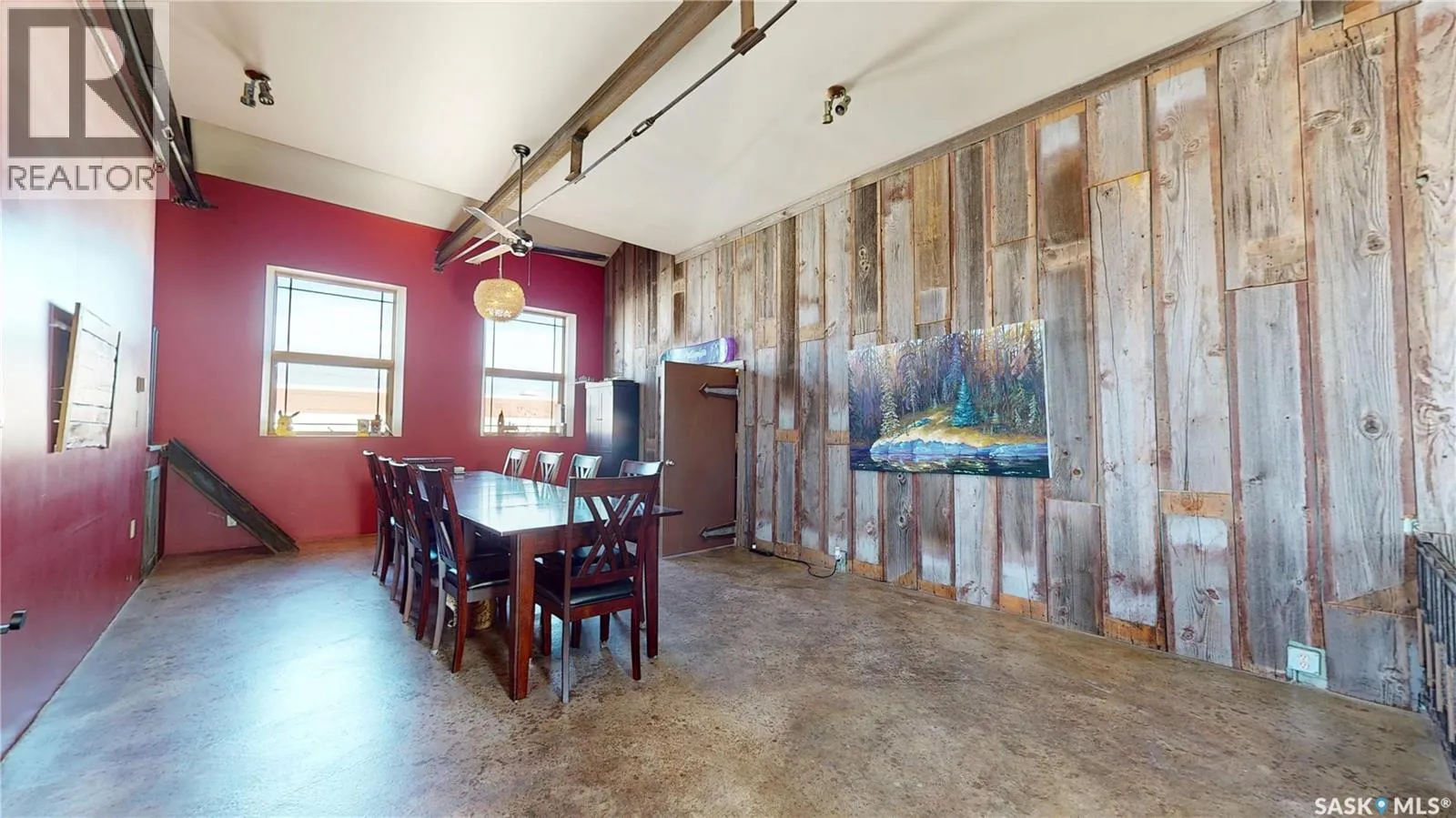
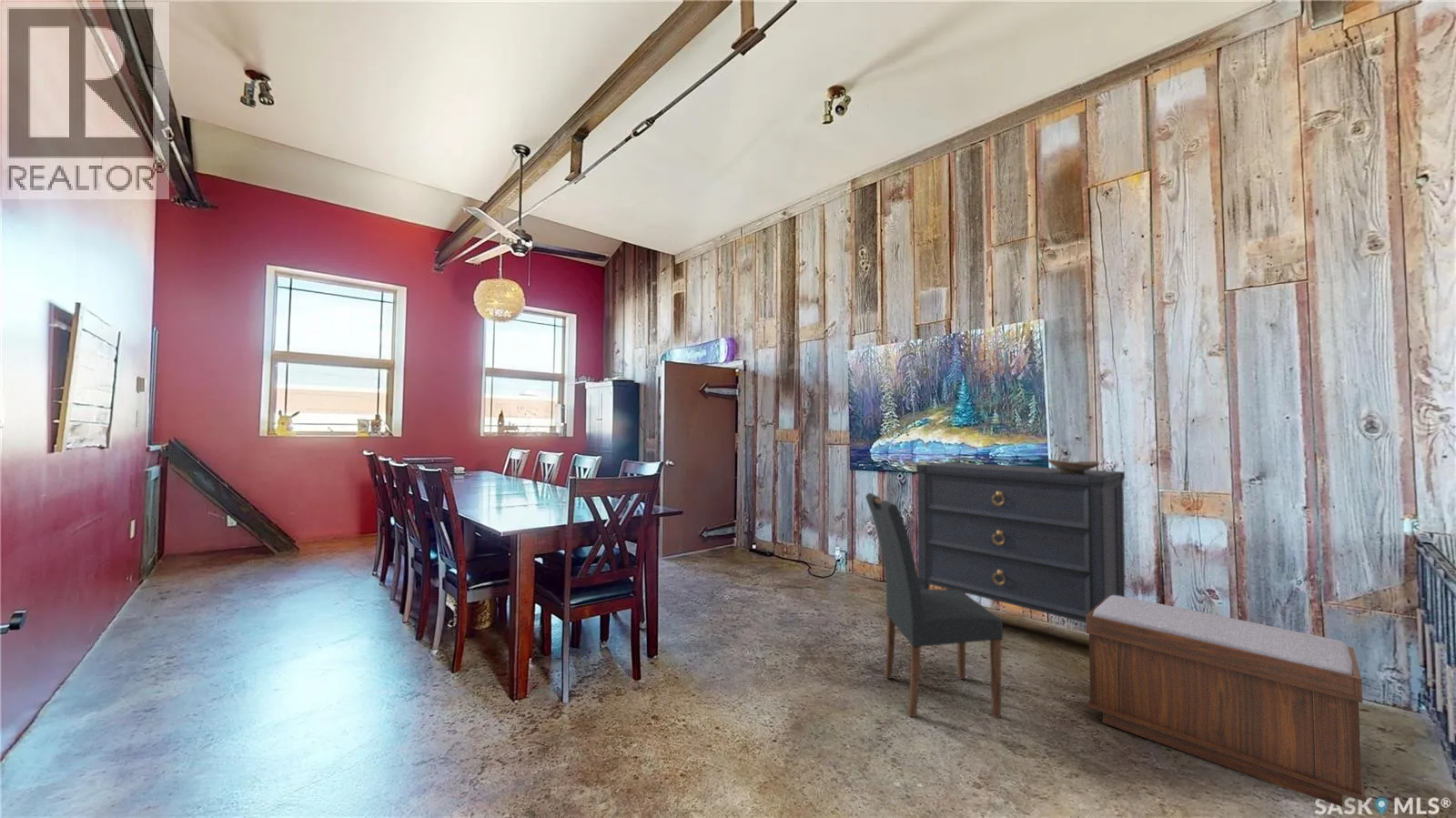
+ dresser (1013, 547)
+ dining chair (928, 596)
+ decorative bowl (1073, 466)
+ bench (1210, 682)
